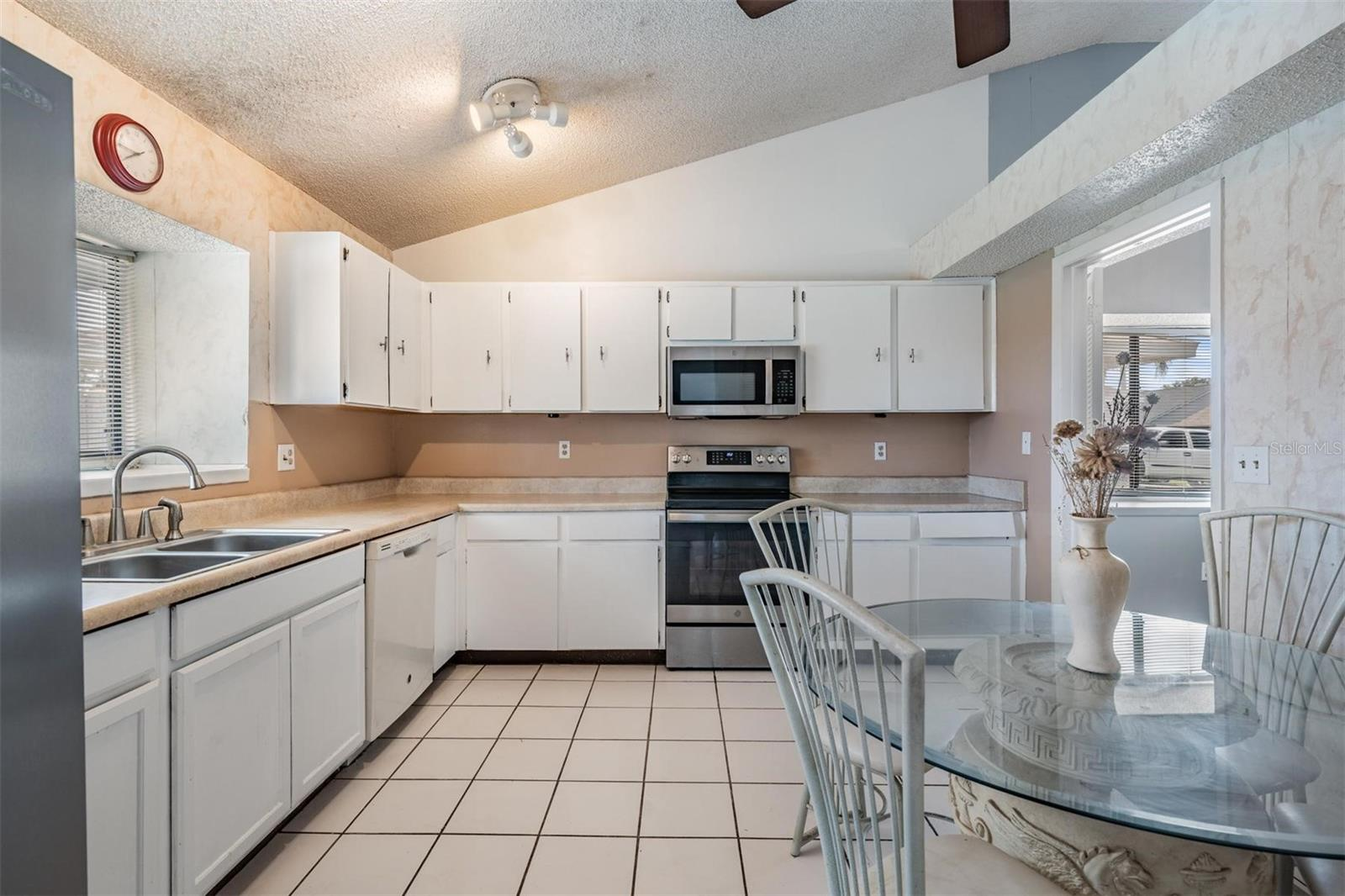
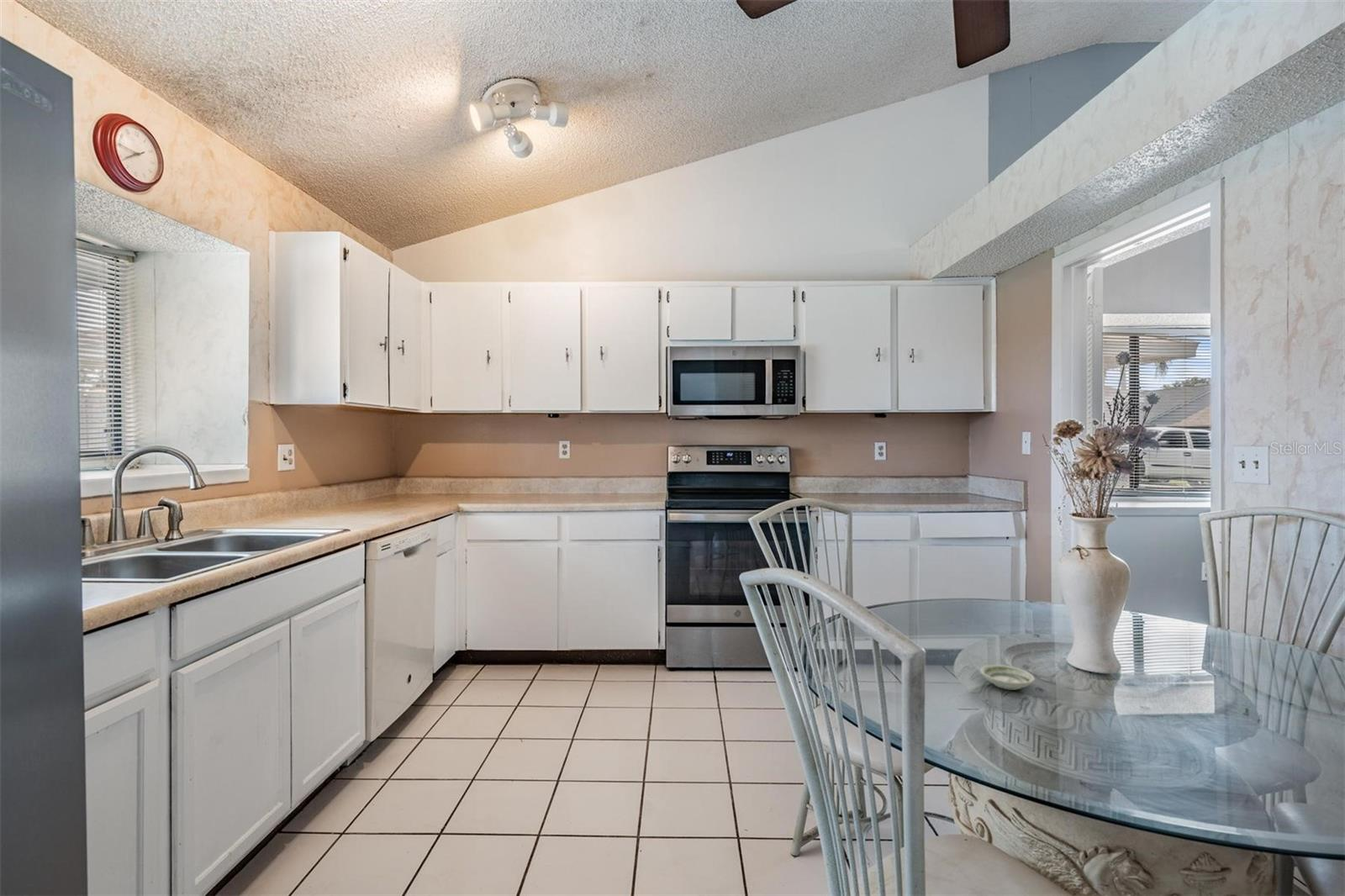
+ saucer (1006, 678)
